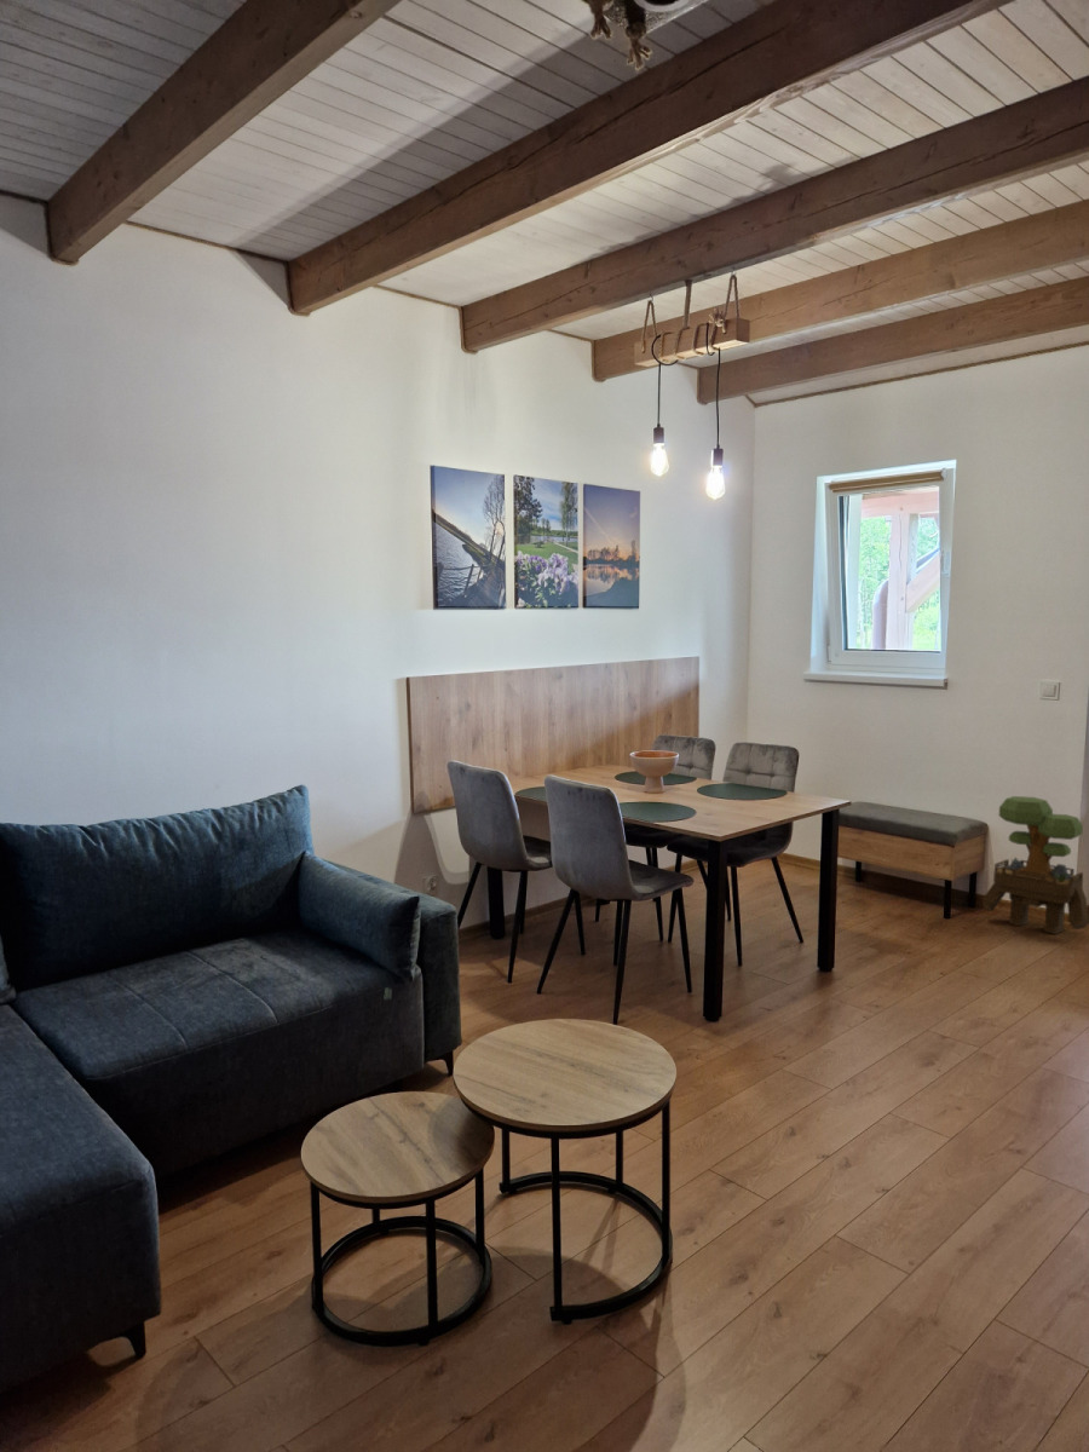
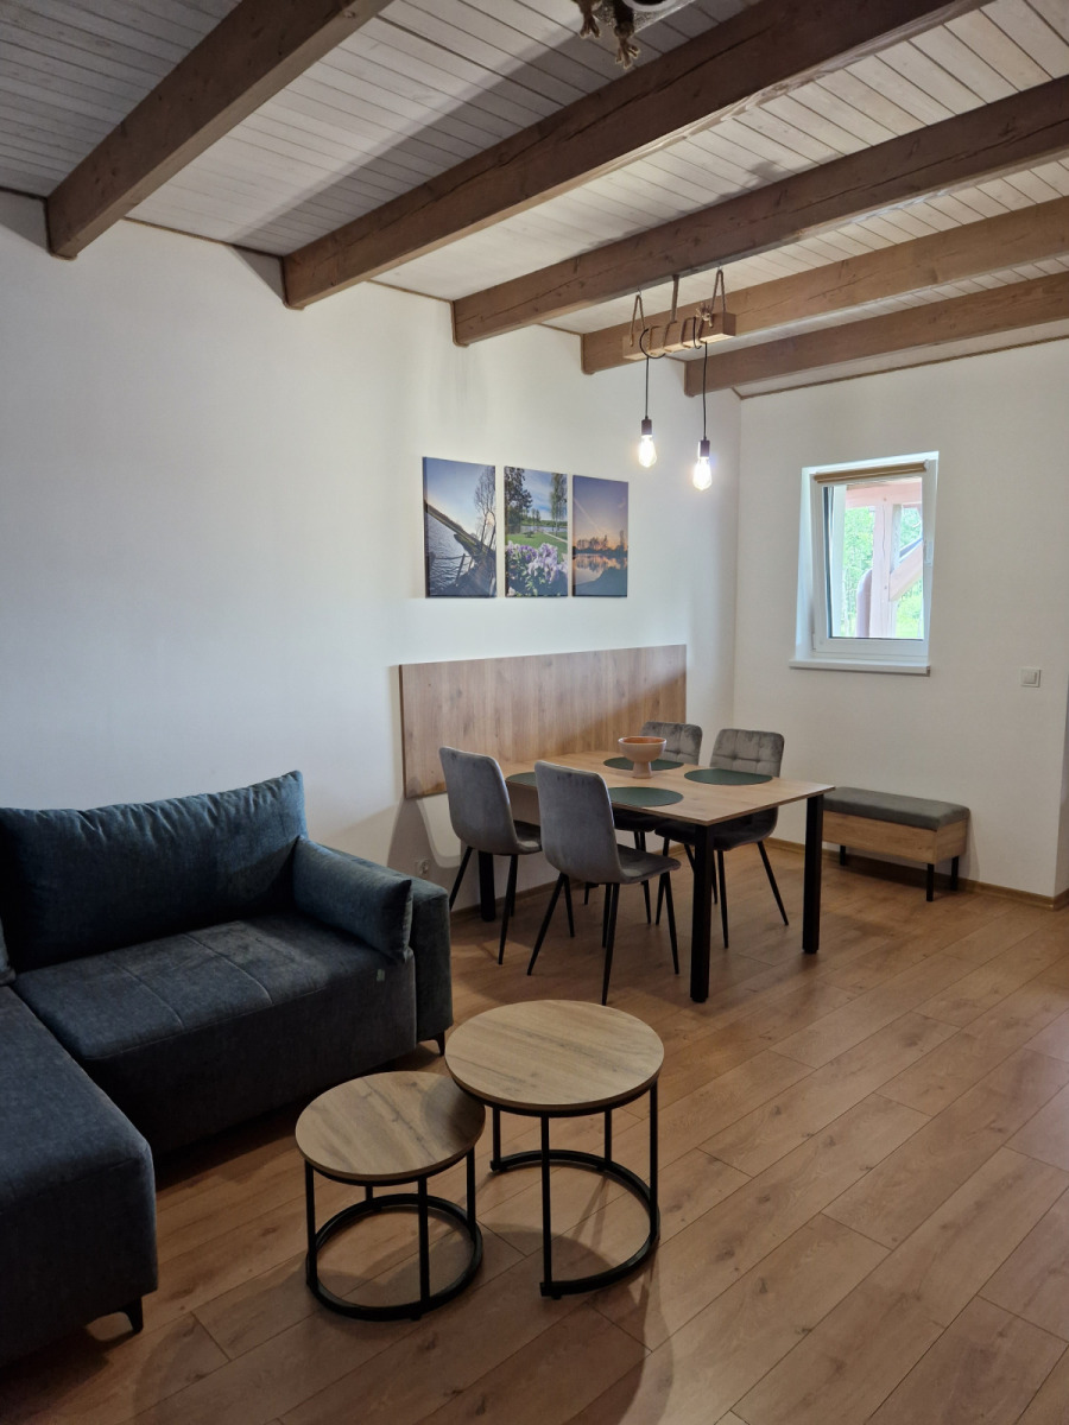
- potted tree (1038, 864)
